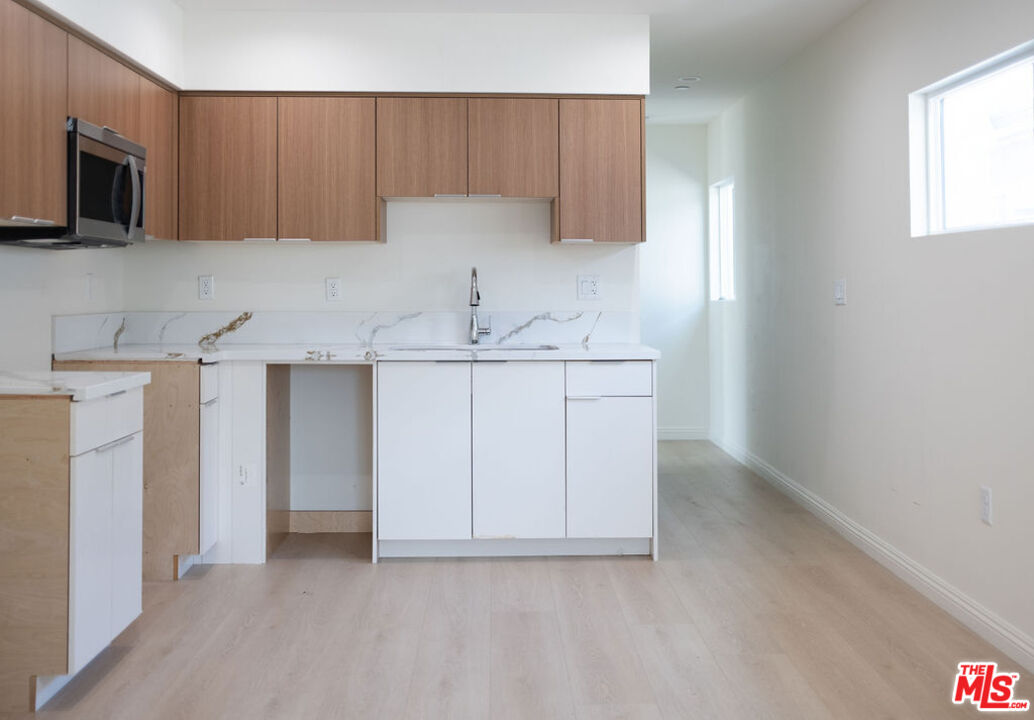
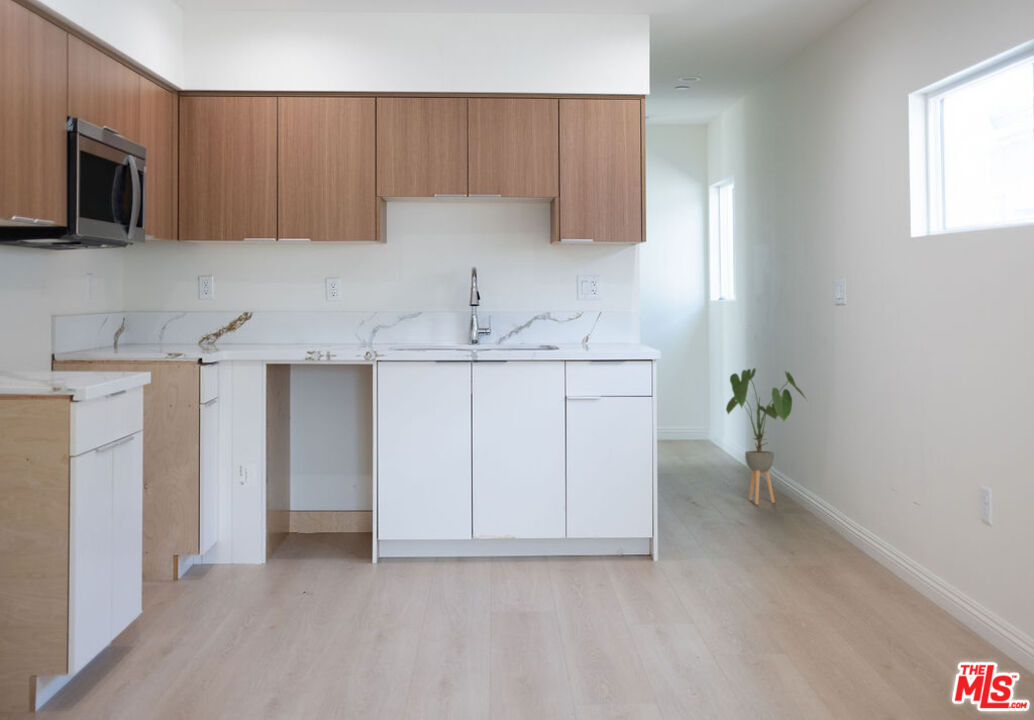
+ house plant (764, 432)
